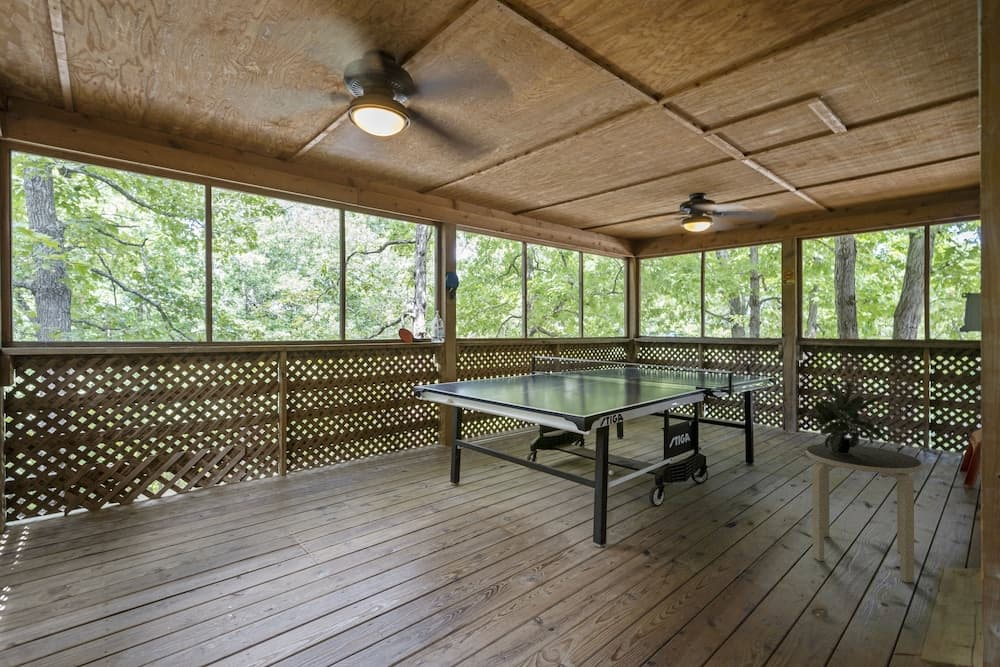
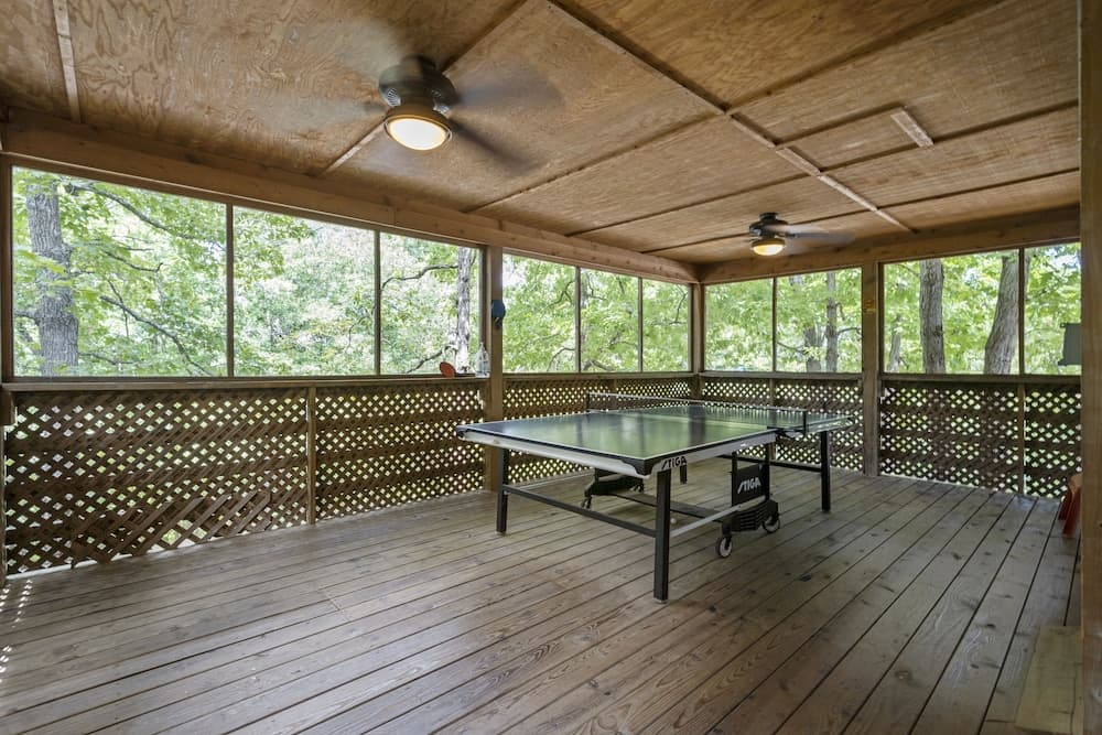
- side table (828, 505)
- potted plant (842, 415)
